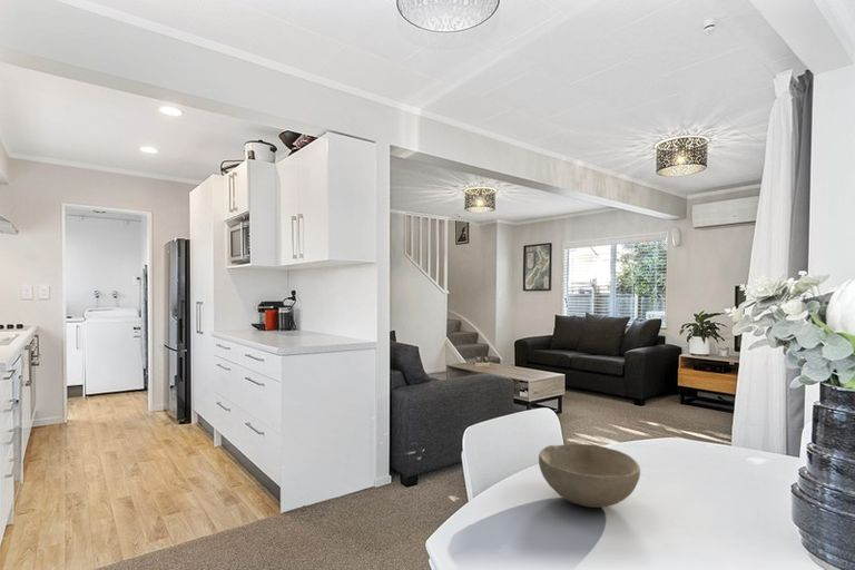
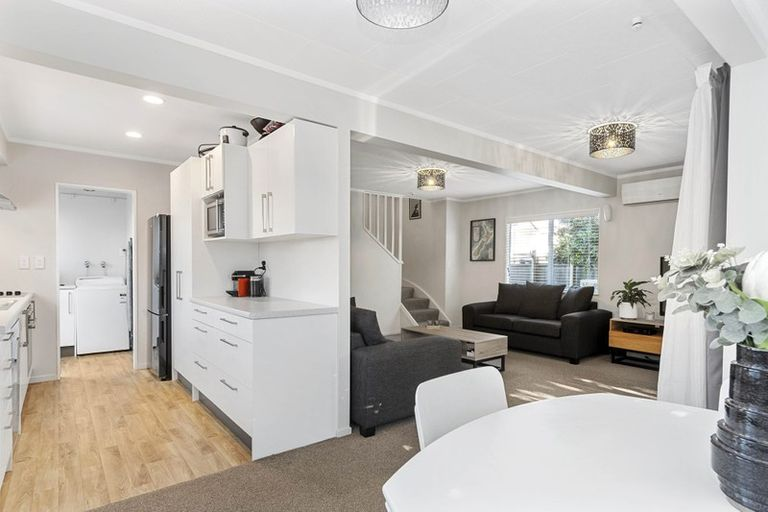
- bowl (587, 478)
